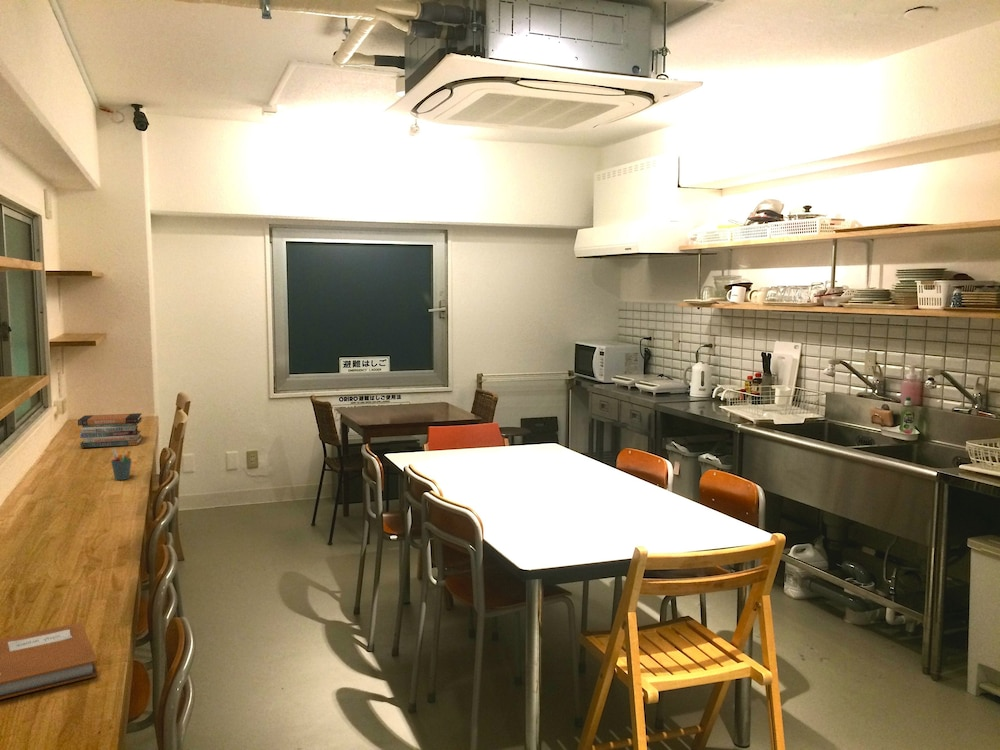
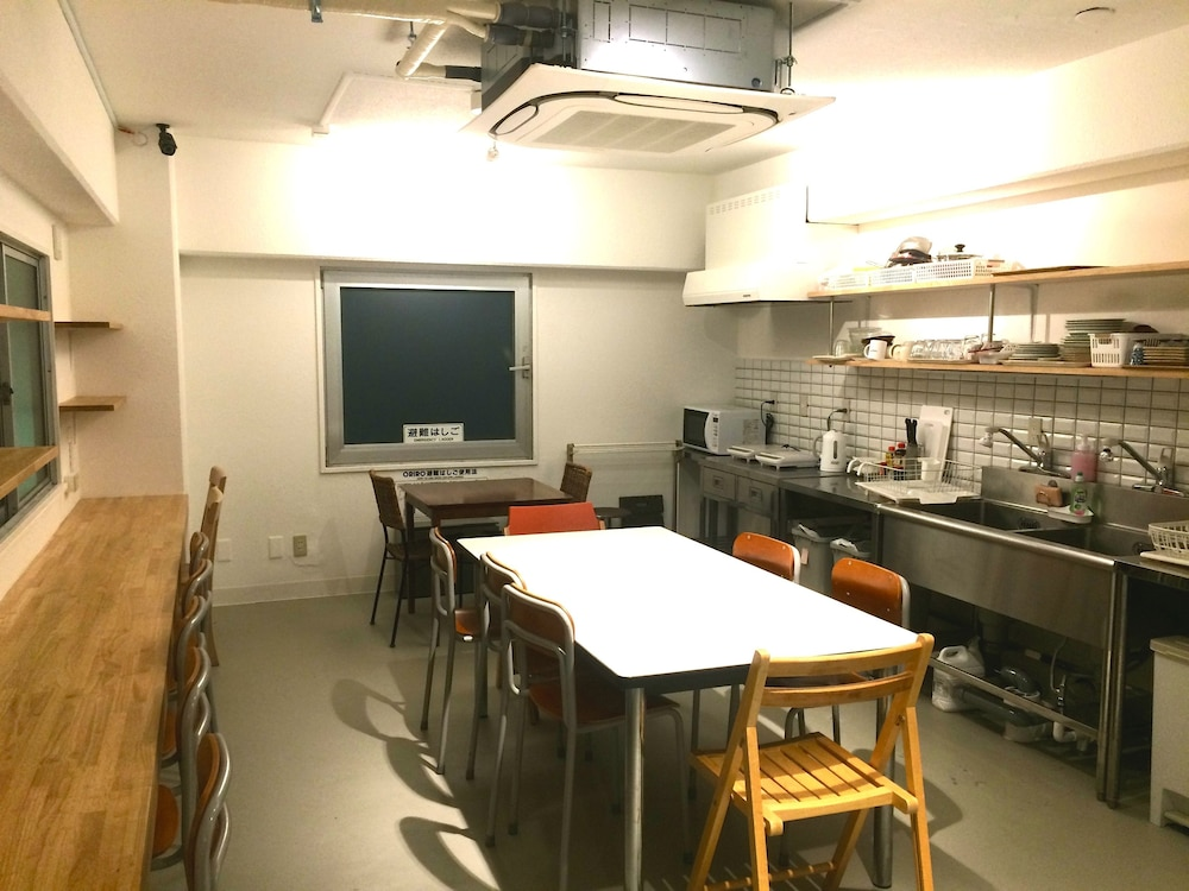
- pen holder (121, 464)
- notebook (35, 658)
- book stack (110, 430)
